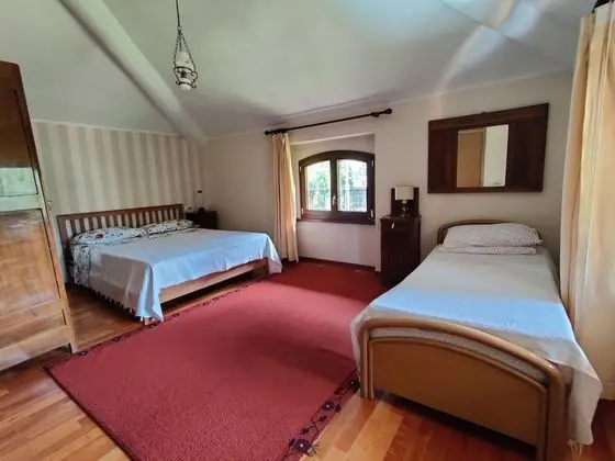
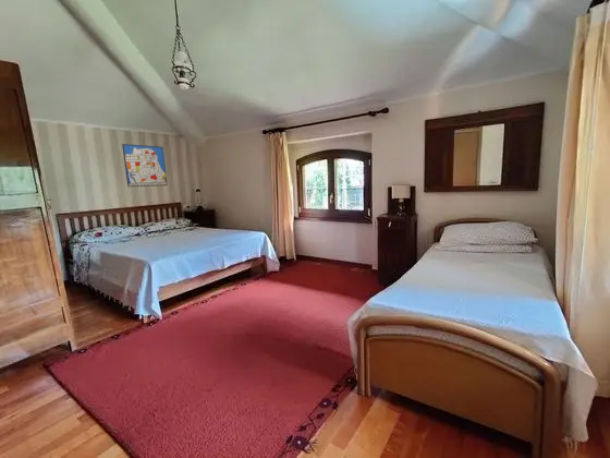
+ wall art (146, 166)
